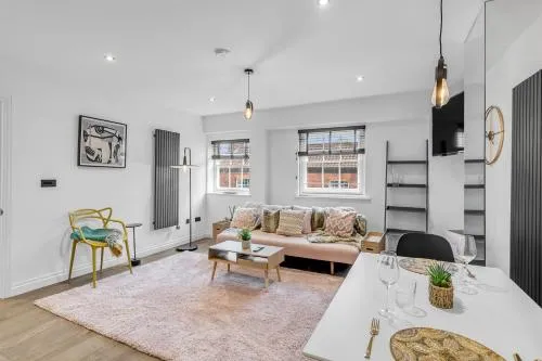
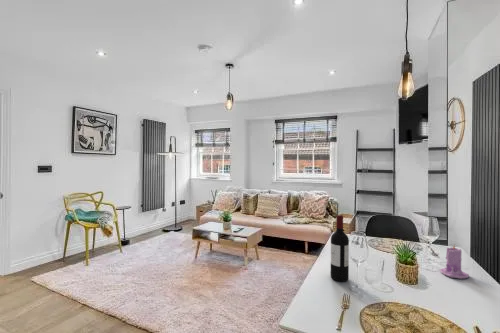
+ candle (454, 259)
+ wine bottle (339, 246)
